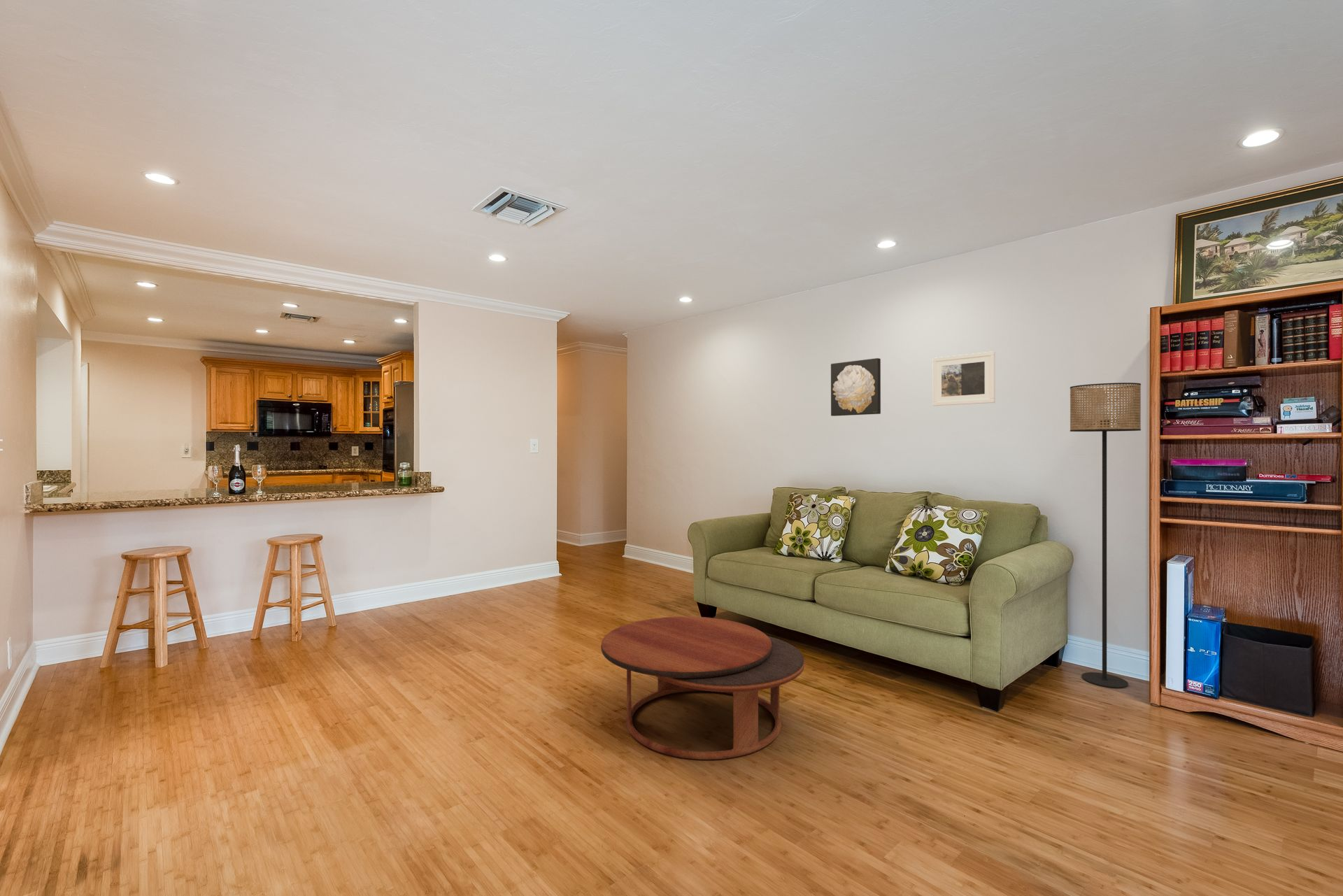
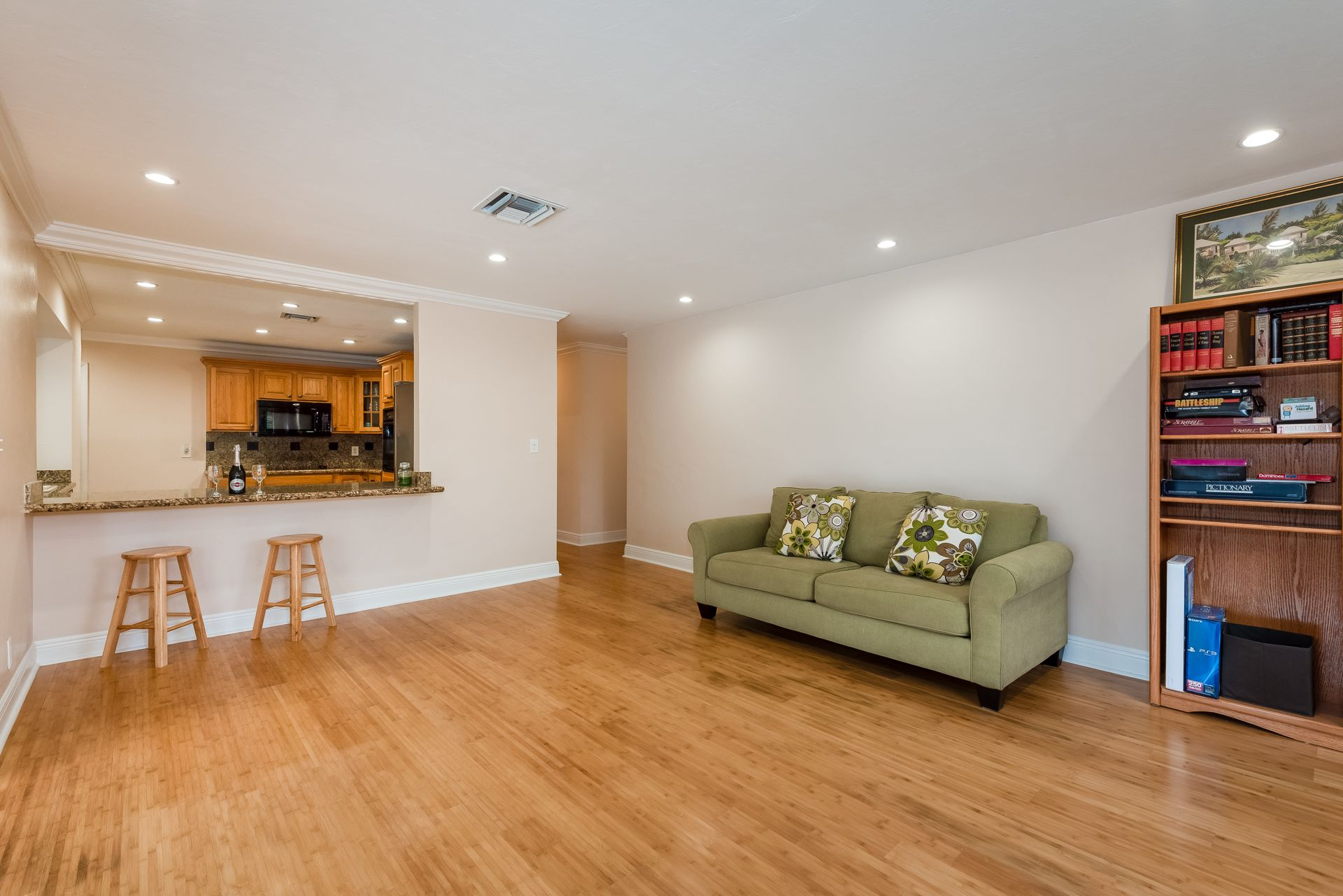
- coffee table (701, 681)
- wall art (855, 387)
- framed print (962, 379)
- floor lamp (1104, 533)
